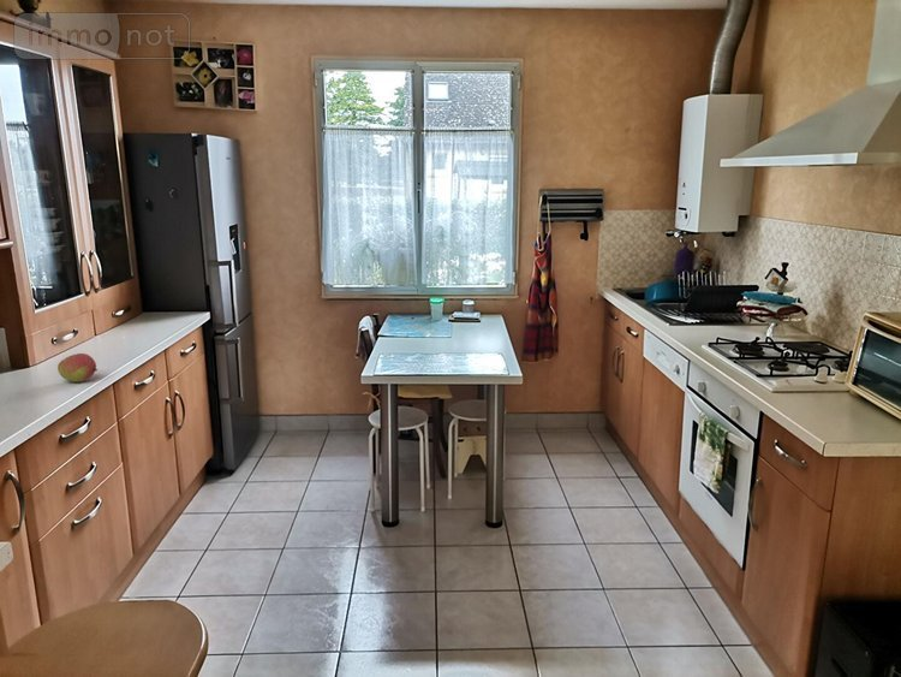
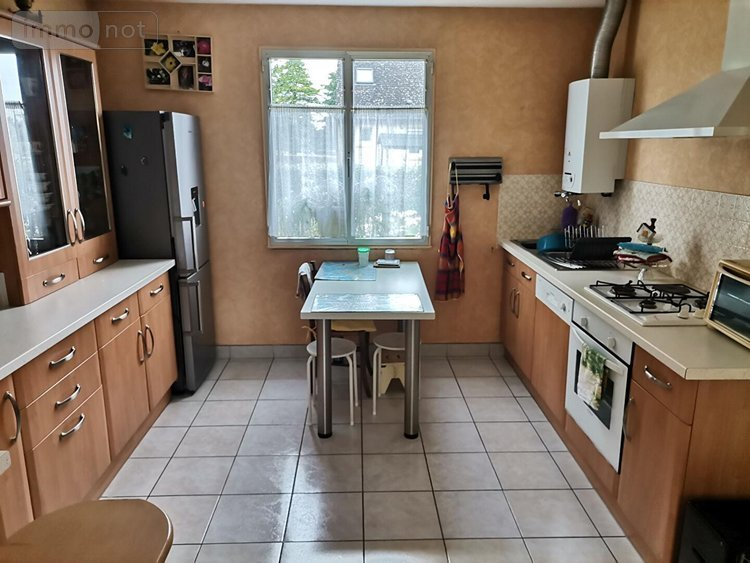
- fruit (77, 367)
